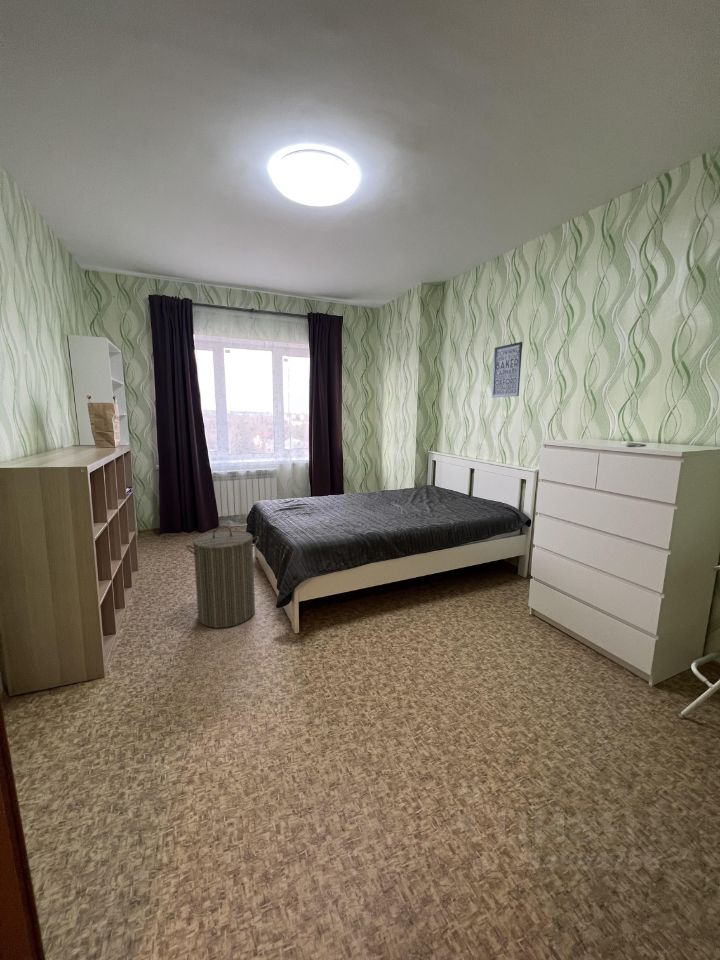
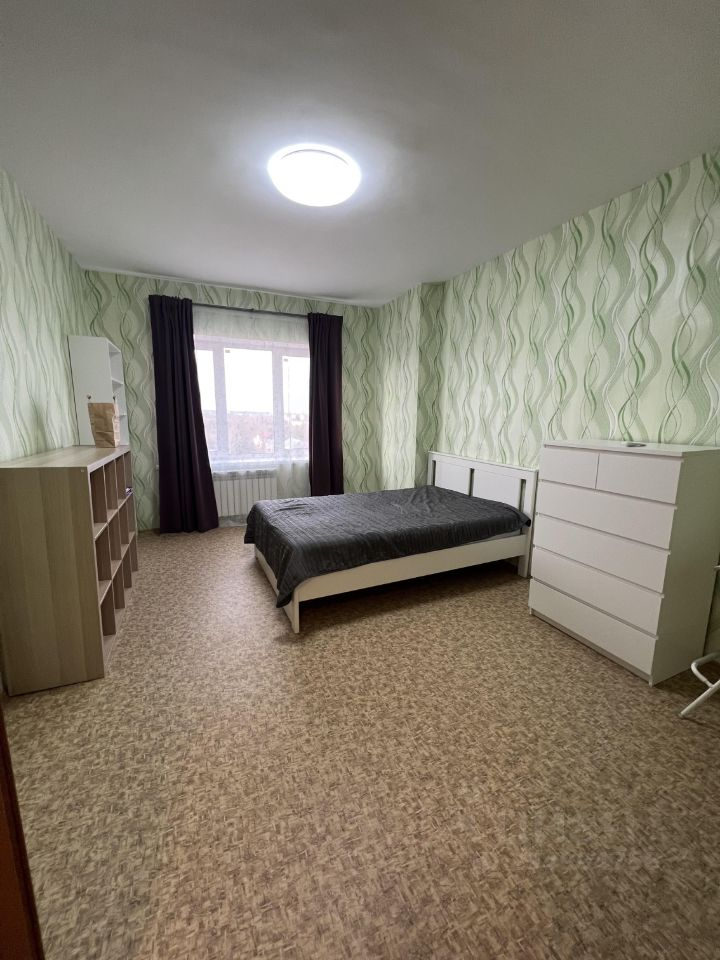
- laundry hamper (225, 570)
- wall art (506, 371)
